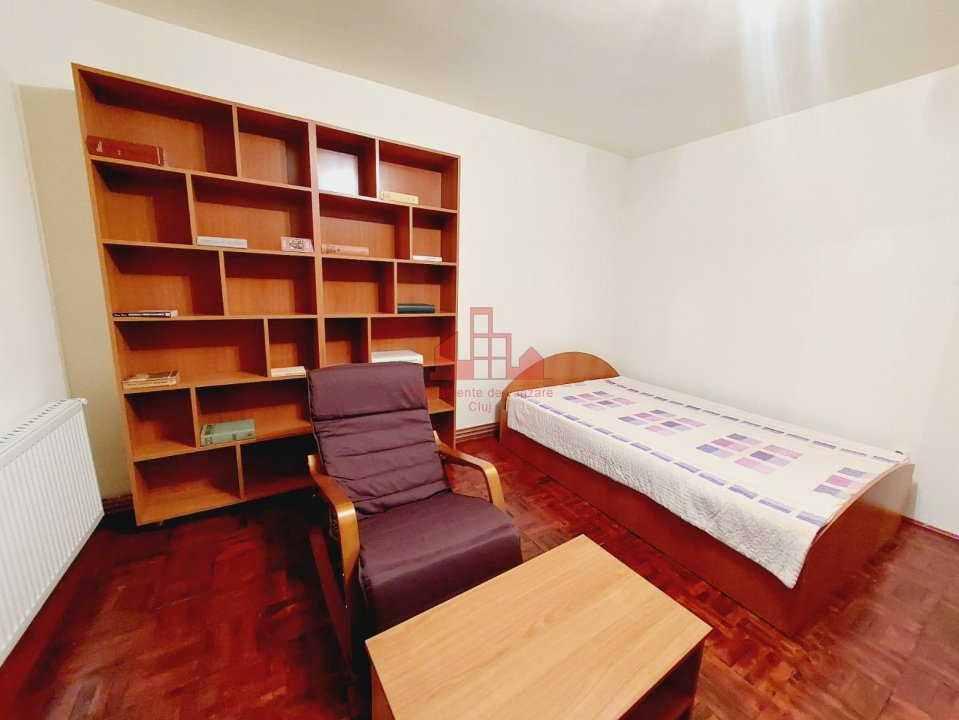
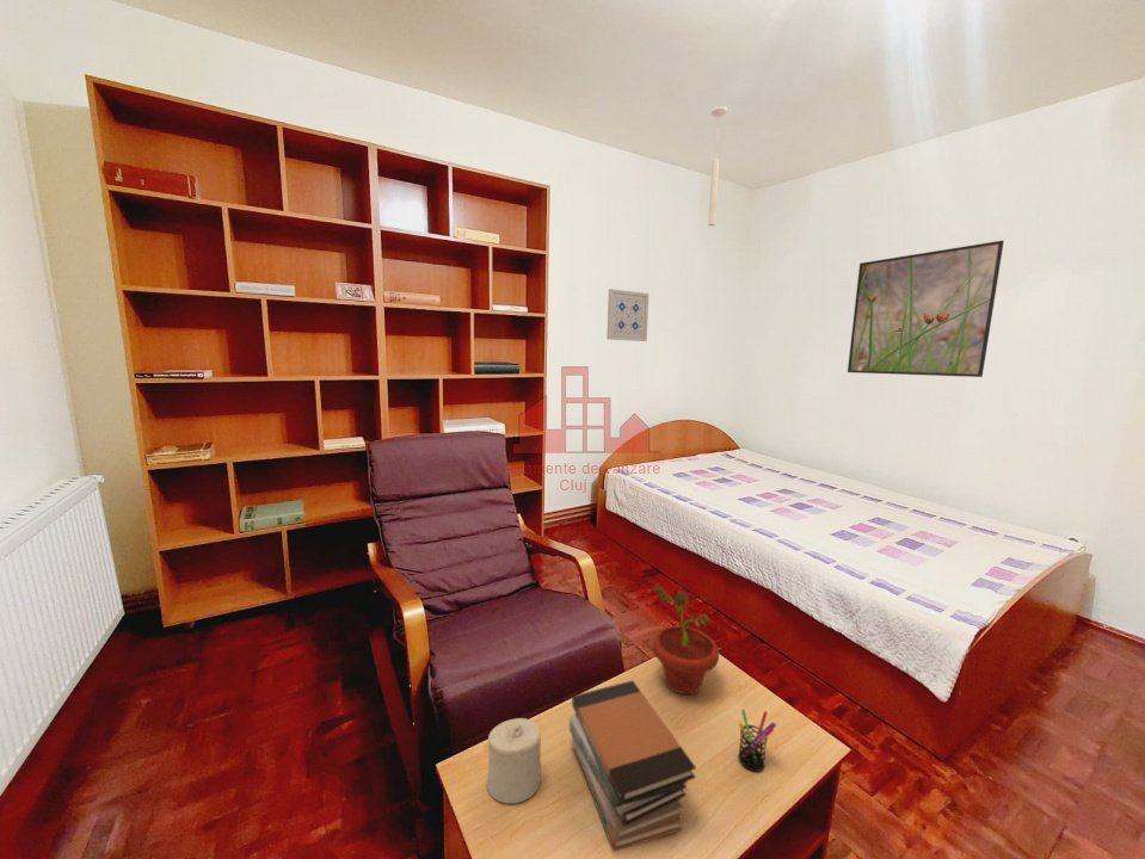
+ ceiling light (715, 168)
+ candle (513, 754)
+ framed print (915, 315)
+ wall art (628, 315)
+ book stack (624, 755)
+ potted plant (684, 635)
+ pen holder (752, 735)
